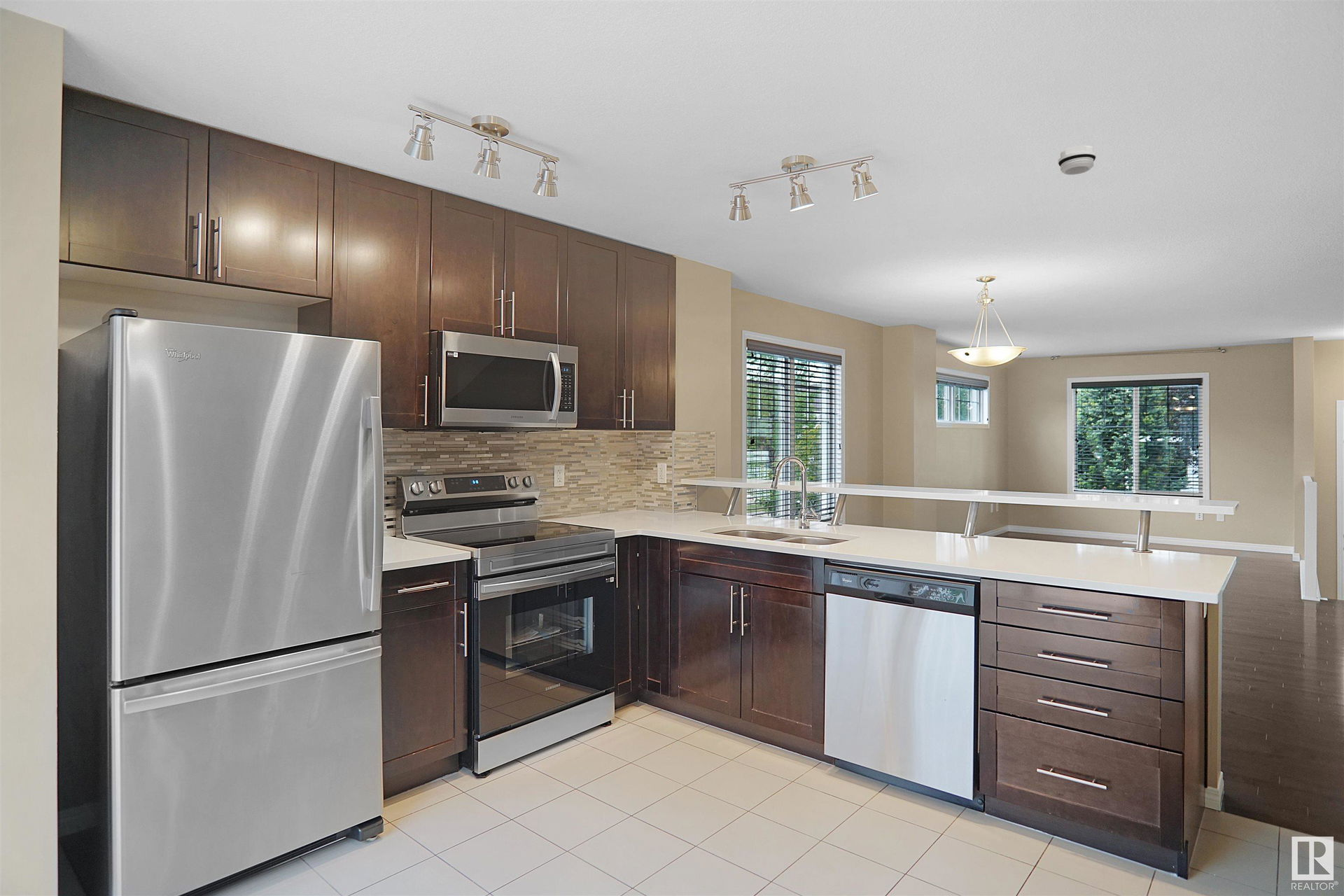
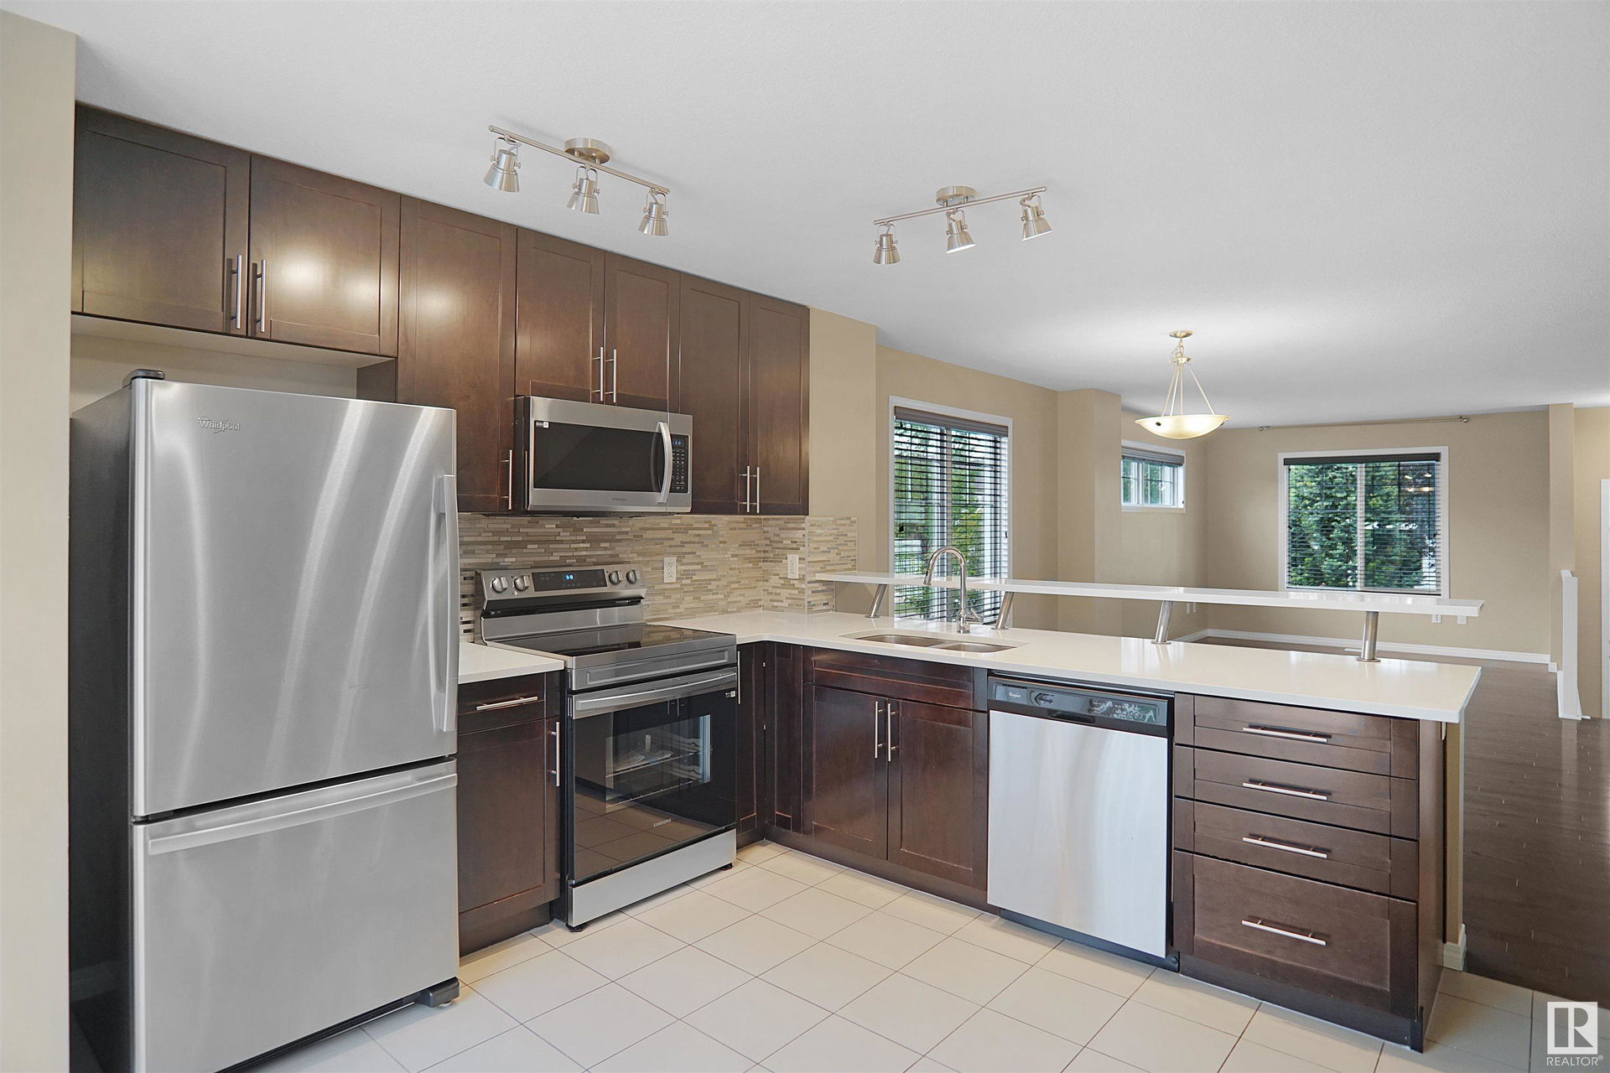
- smoke detector (1077, 160)
